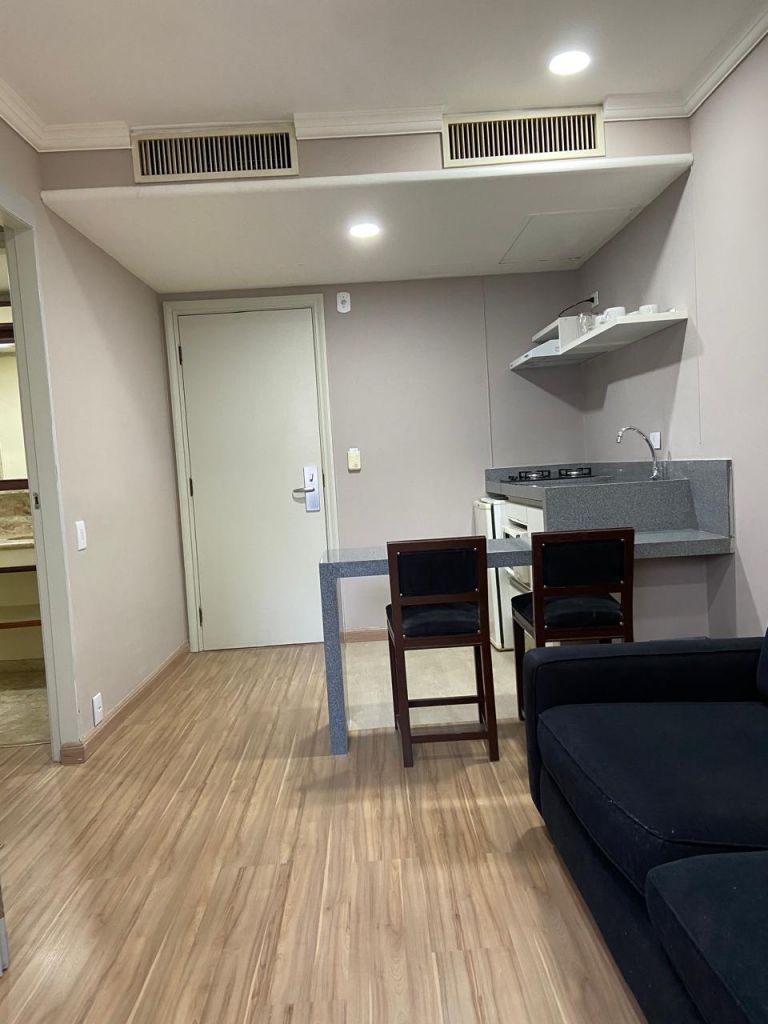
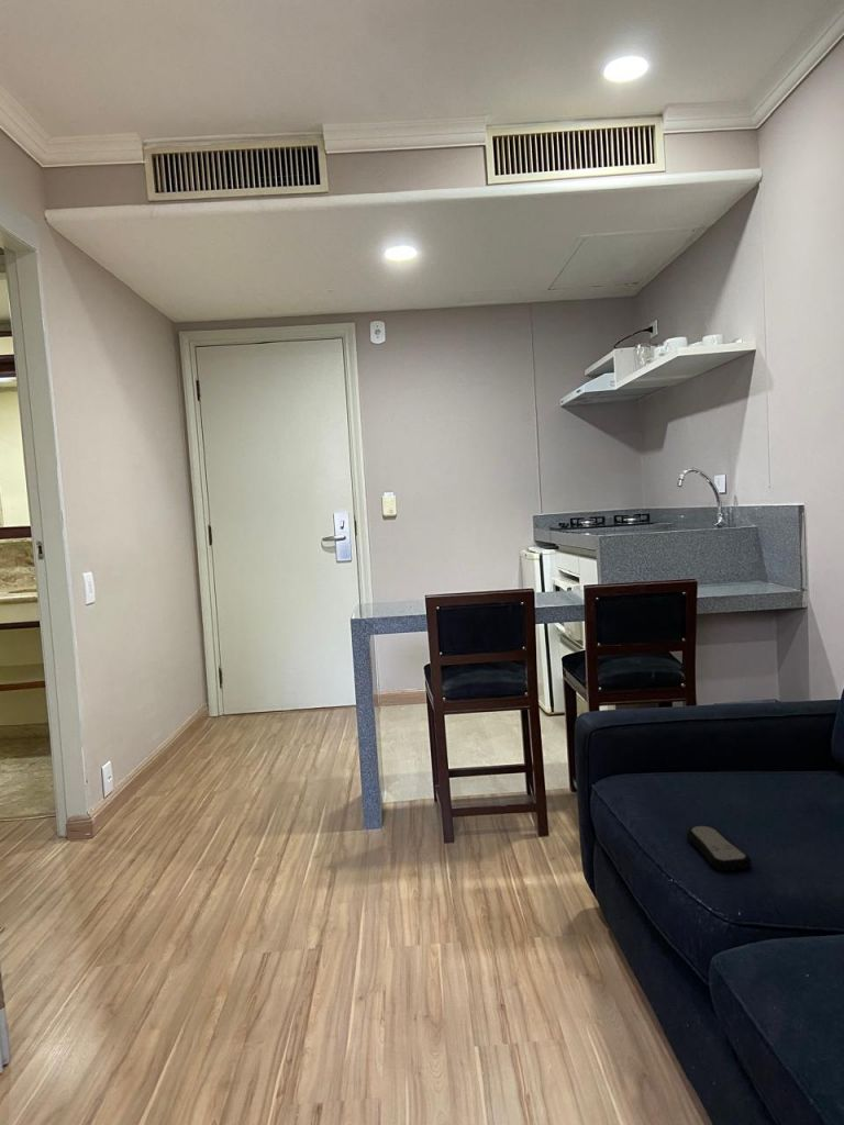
+ remote control (715, 846)
